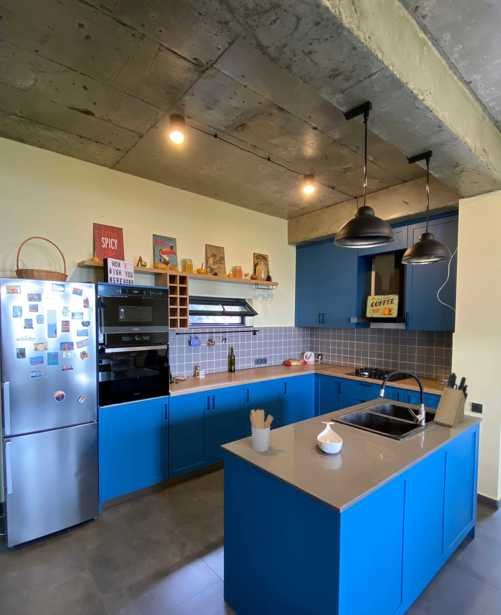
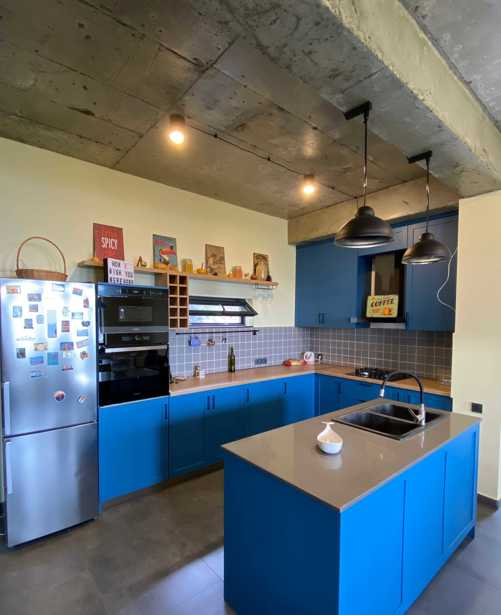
- knife block (452, 398)
- utensil holder (259, 429)
